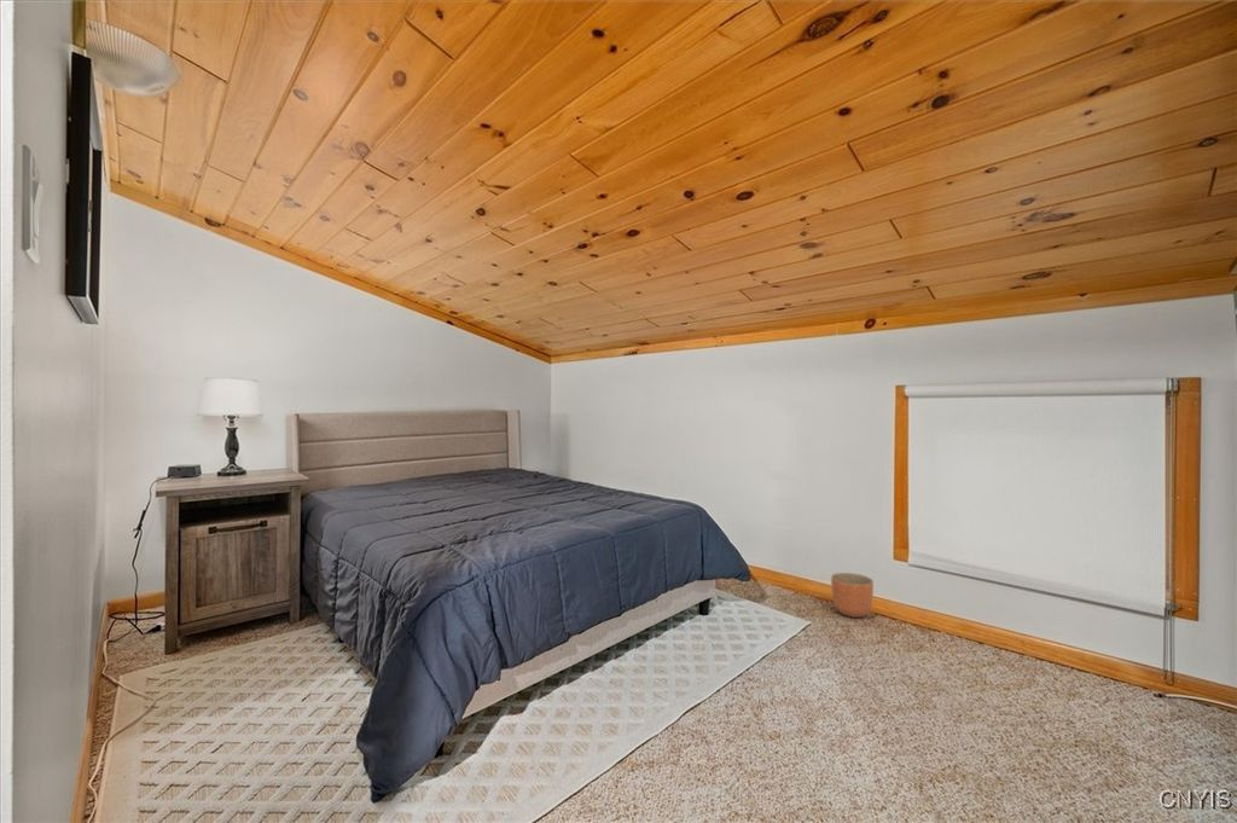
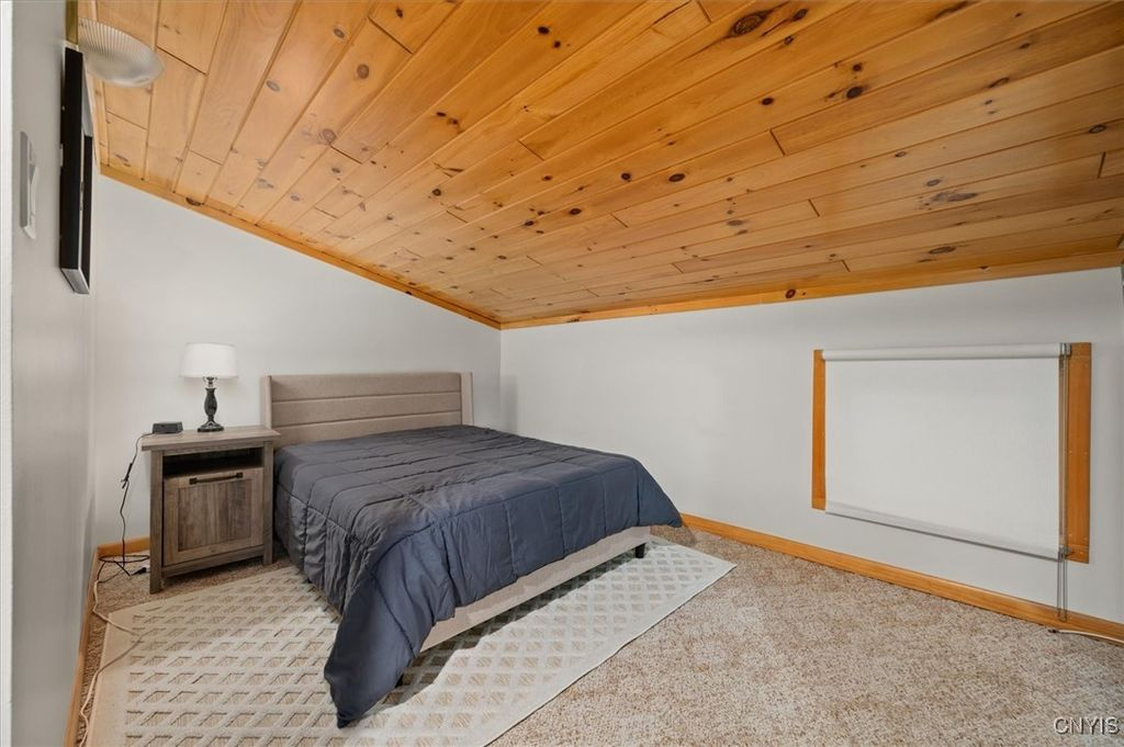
- planter (852, 596)
